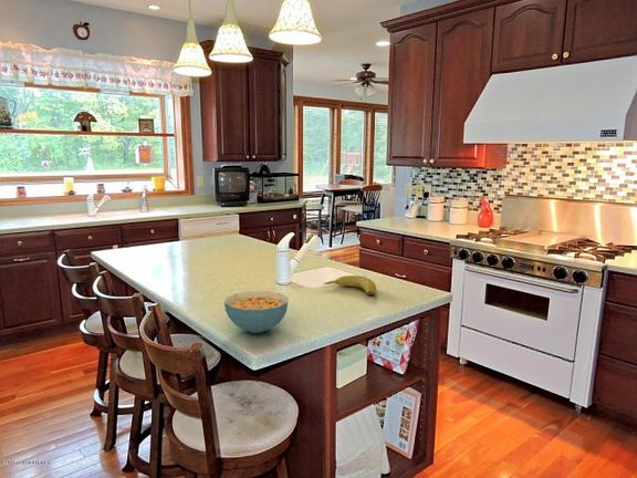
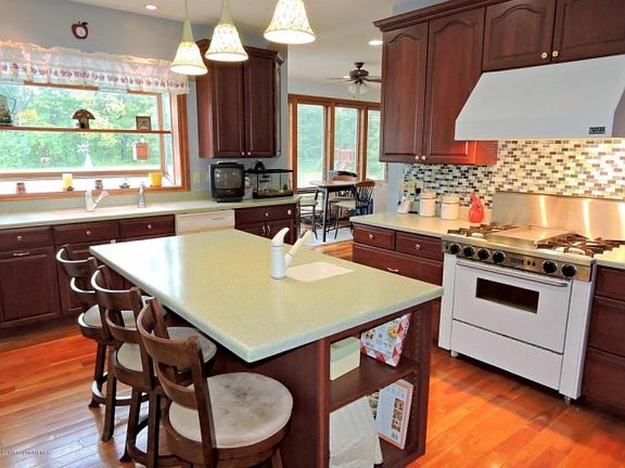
- fruit (349, 284)
- cereal bowl (257, 314)
